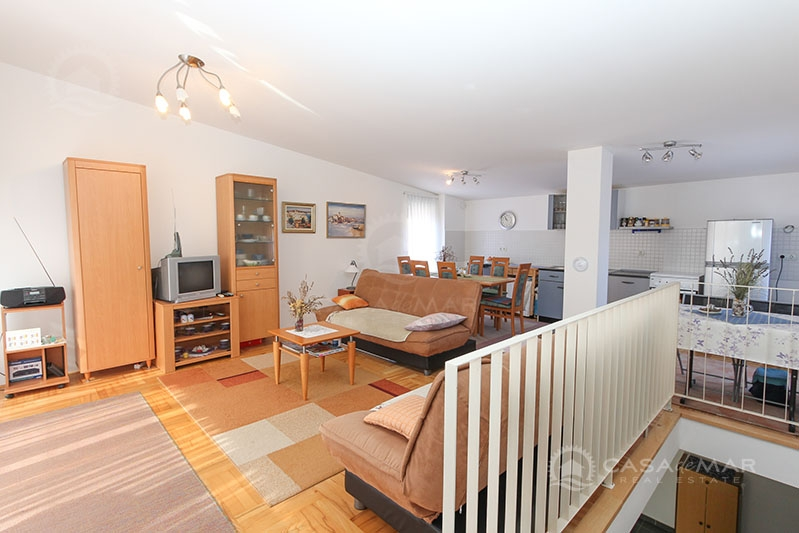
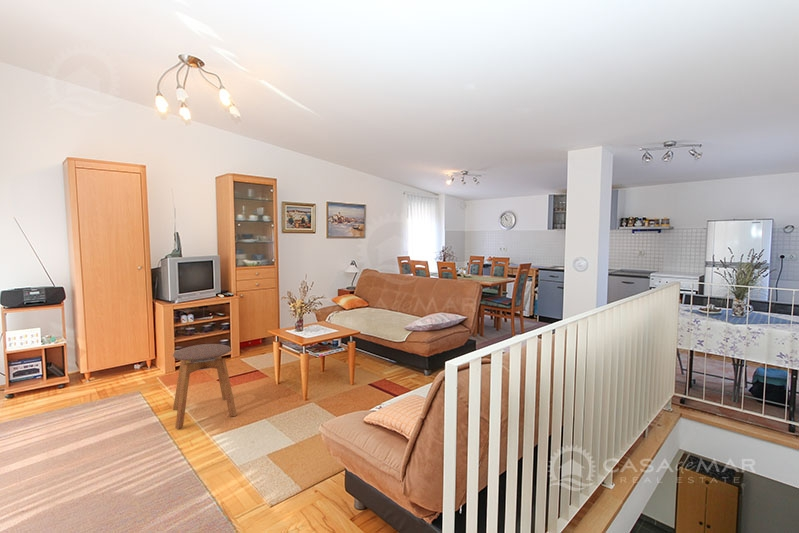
+ stool (202, 369)
